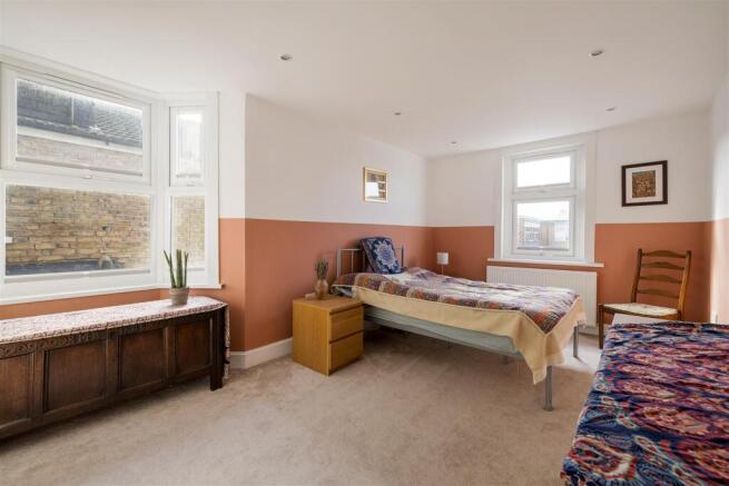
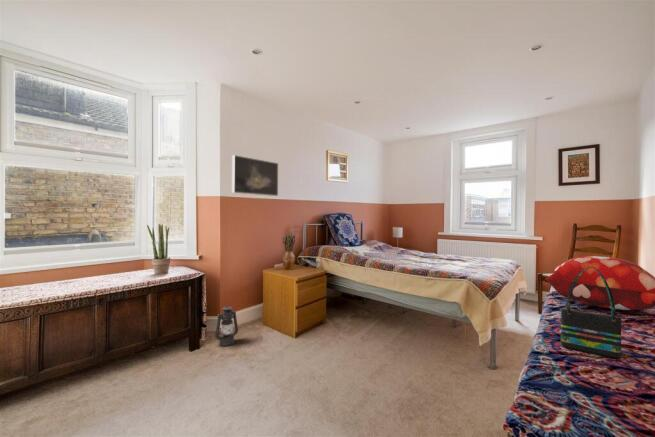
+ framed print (256, 176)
+ tote bag (589, 312)
+ lantern (226, 324)
+ decorative pillow (602, 280)
